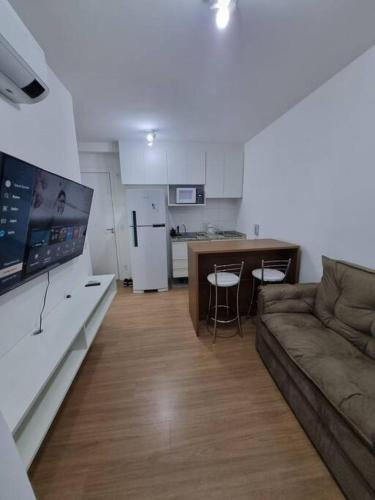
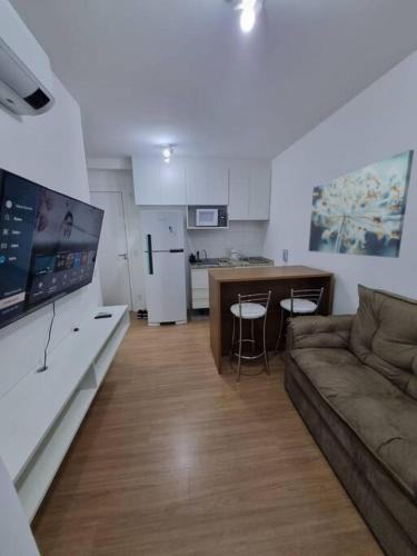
+ wall art (346, 215)
